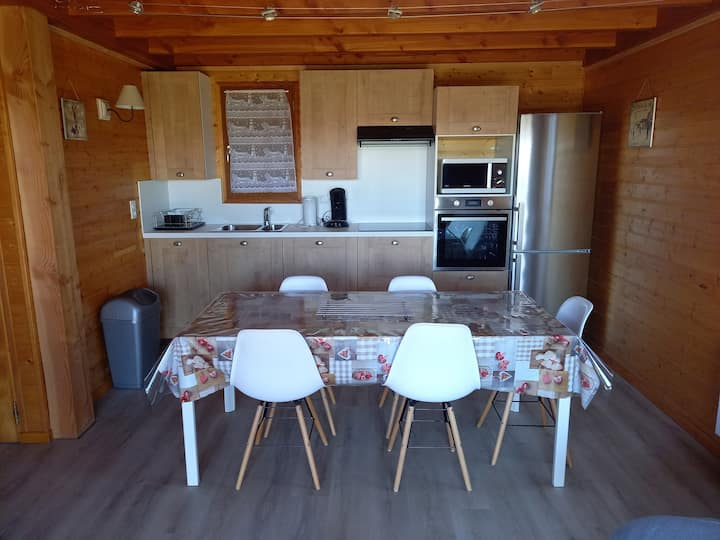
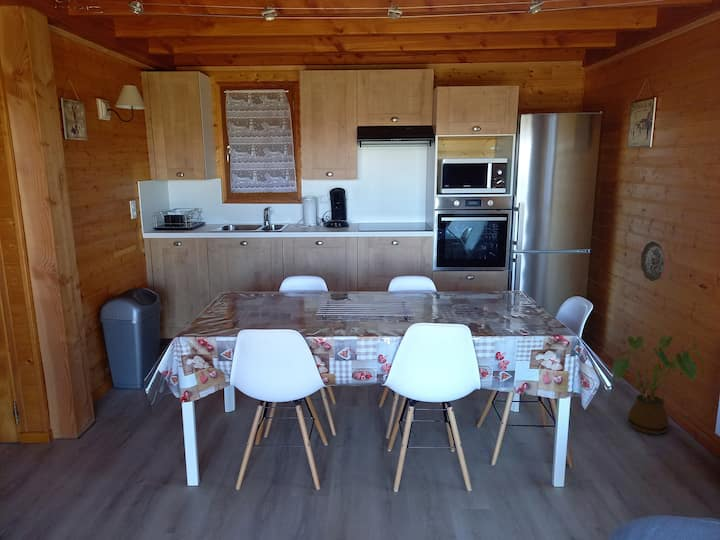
+ house plant (649, 384)
+ decorative plate (653, 261)
